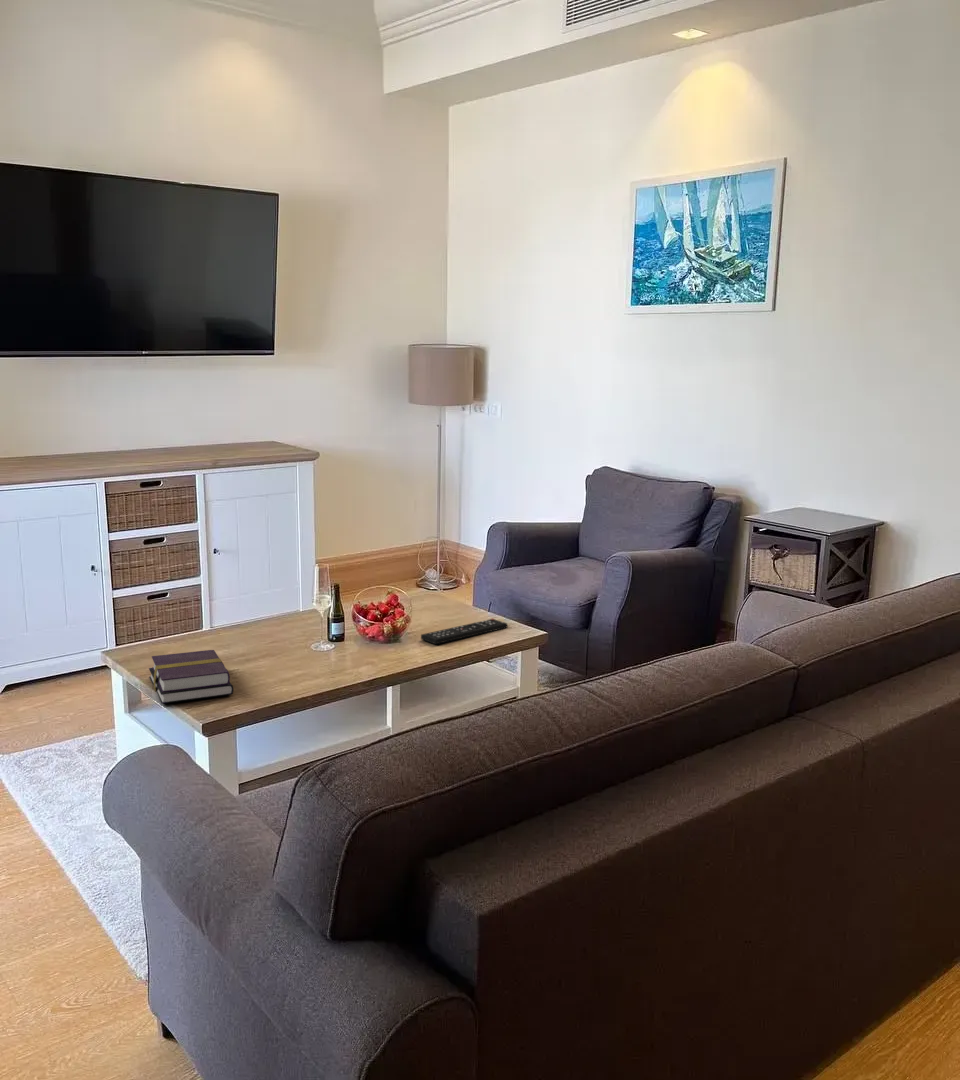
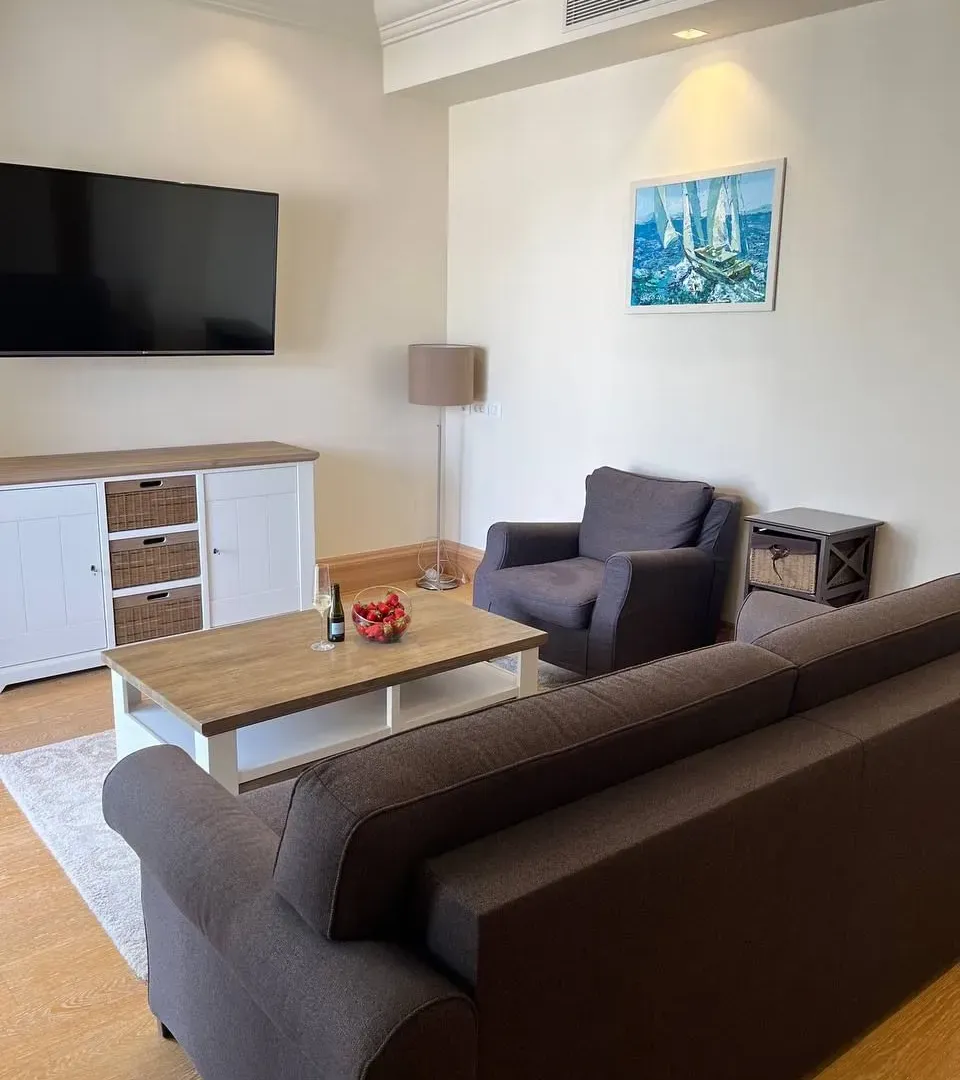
- remote control (465, 630)
- book (190, 674)
